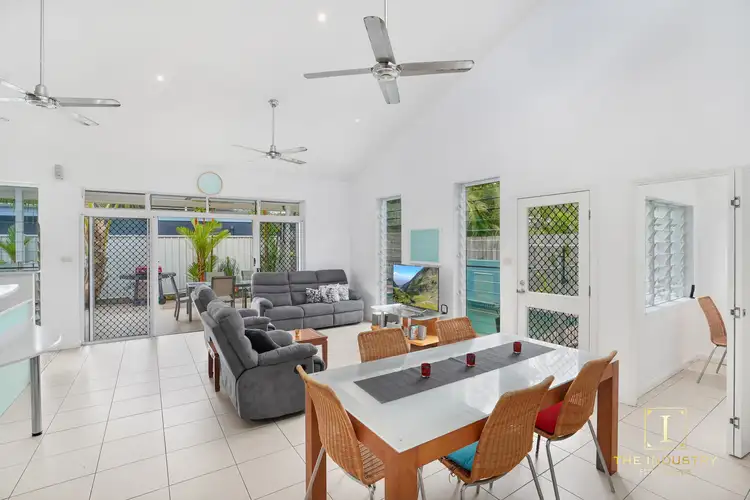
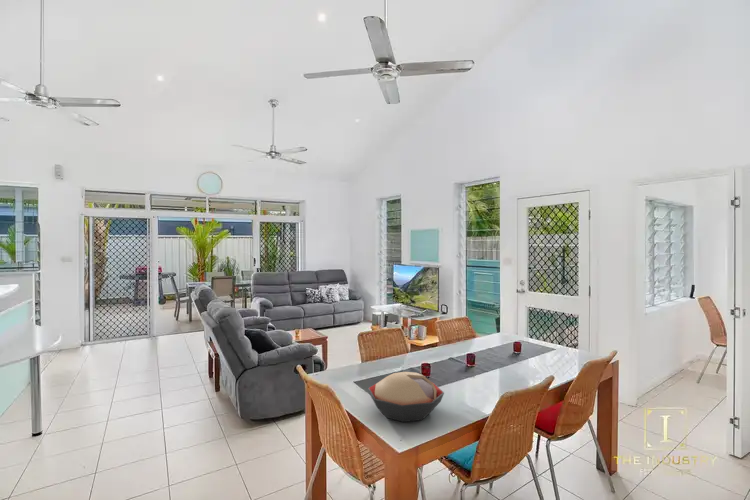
+ decorative bowl (405, 392)
